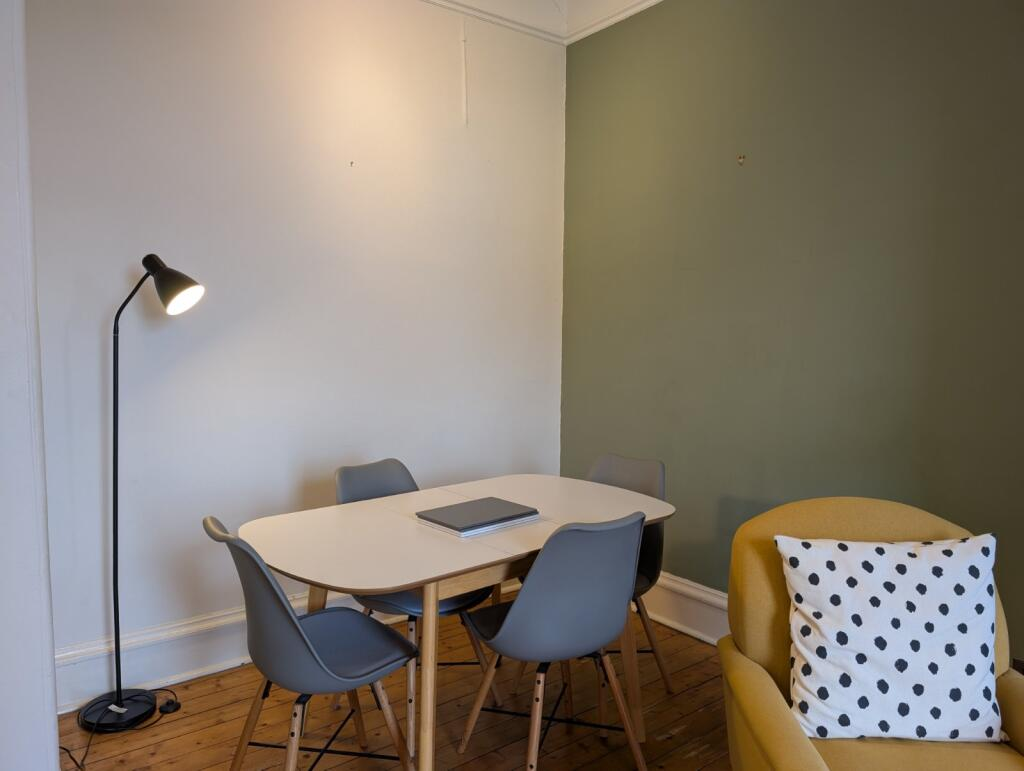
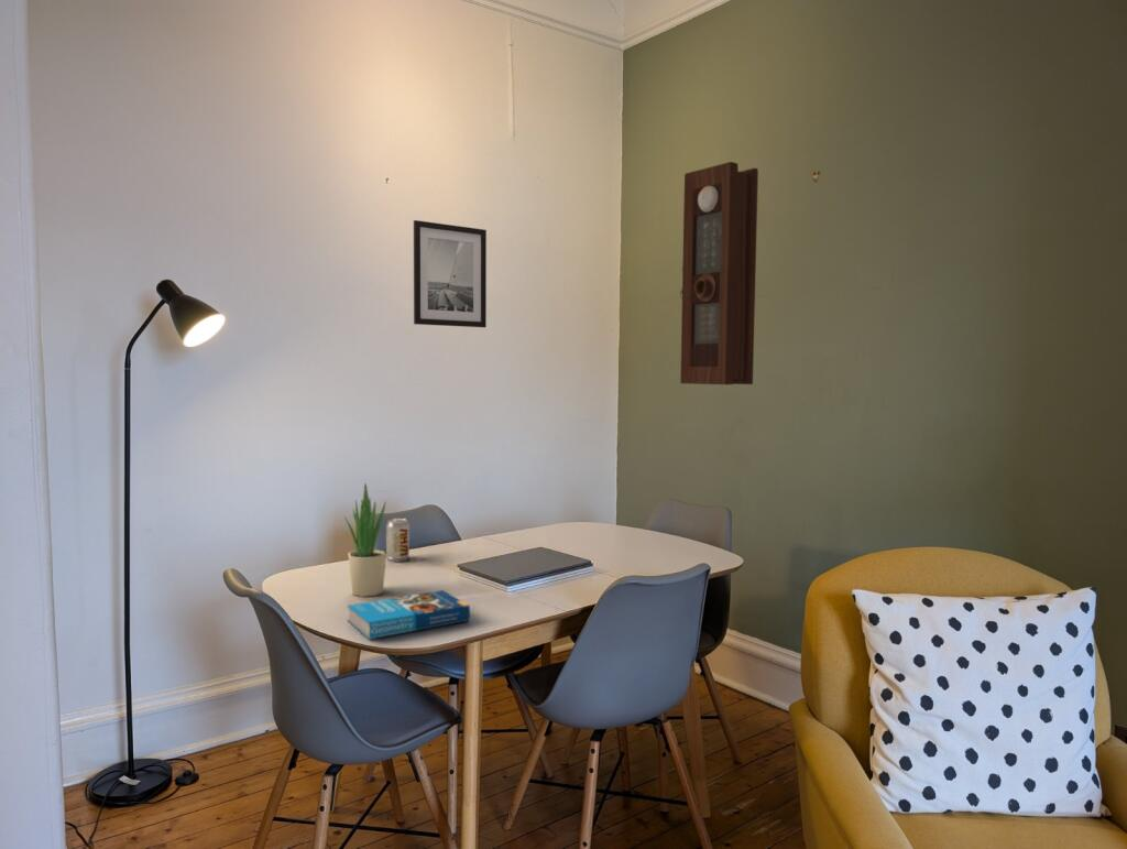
+ pendulum clock (709, 279)
+ beverage can (397, 540)
+ book (408, 613)
+ wall art (450, 275)
+ potted plant (365, 538)
